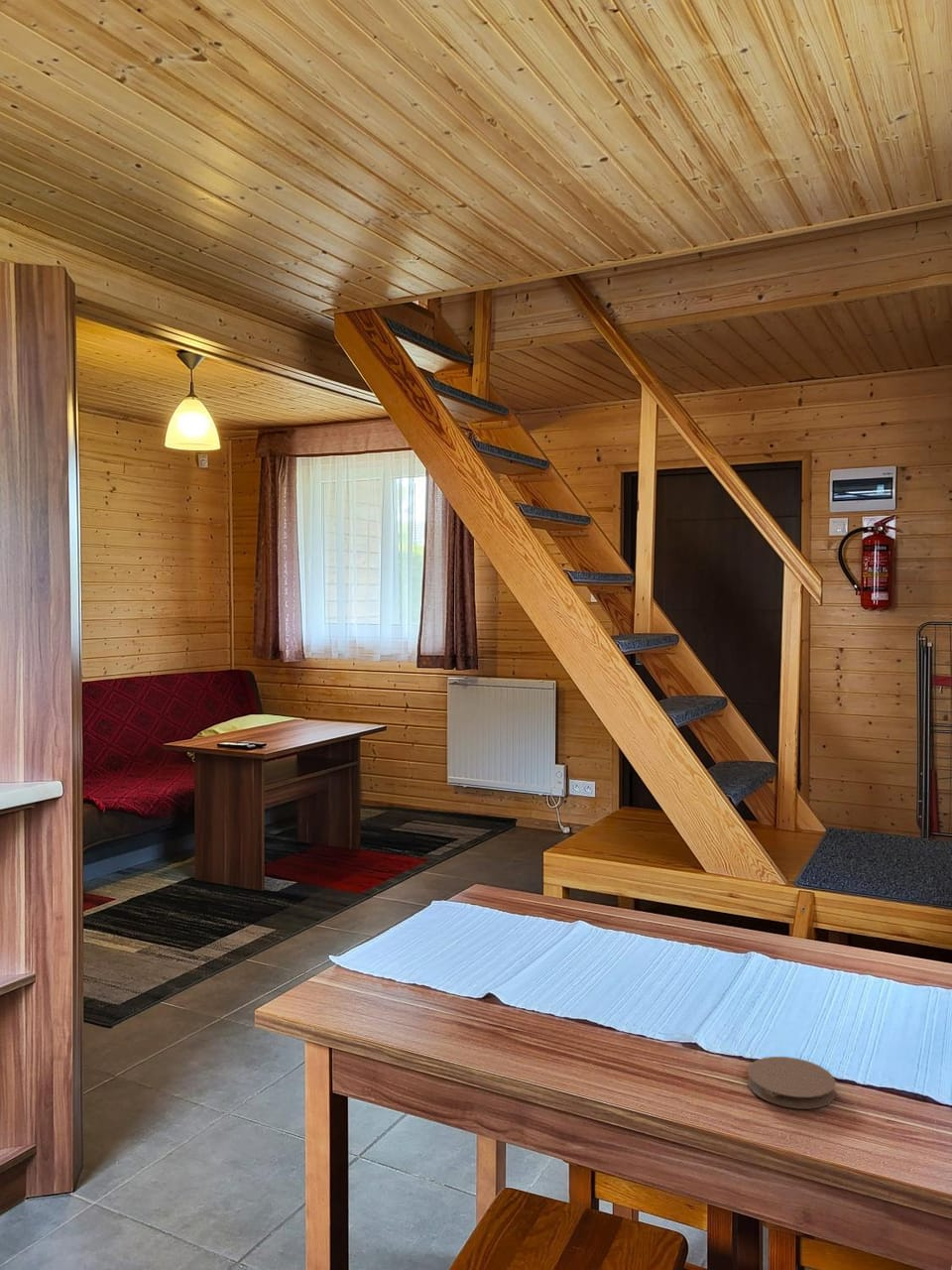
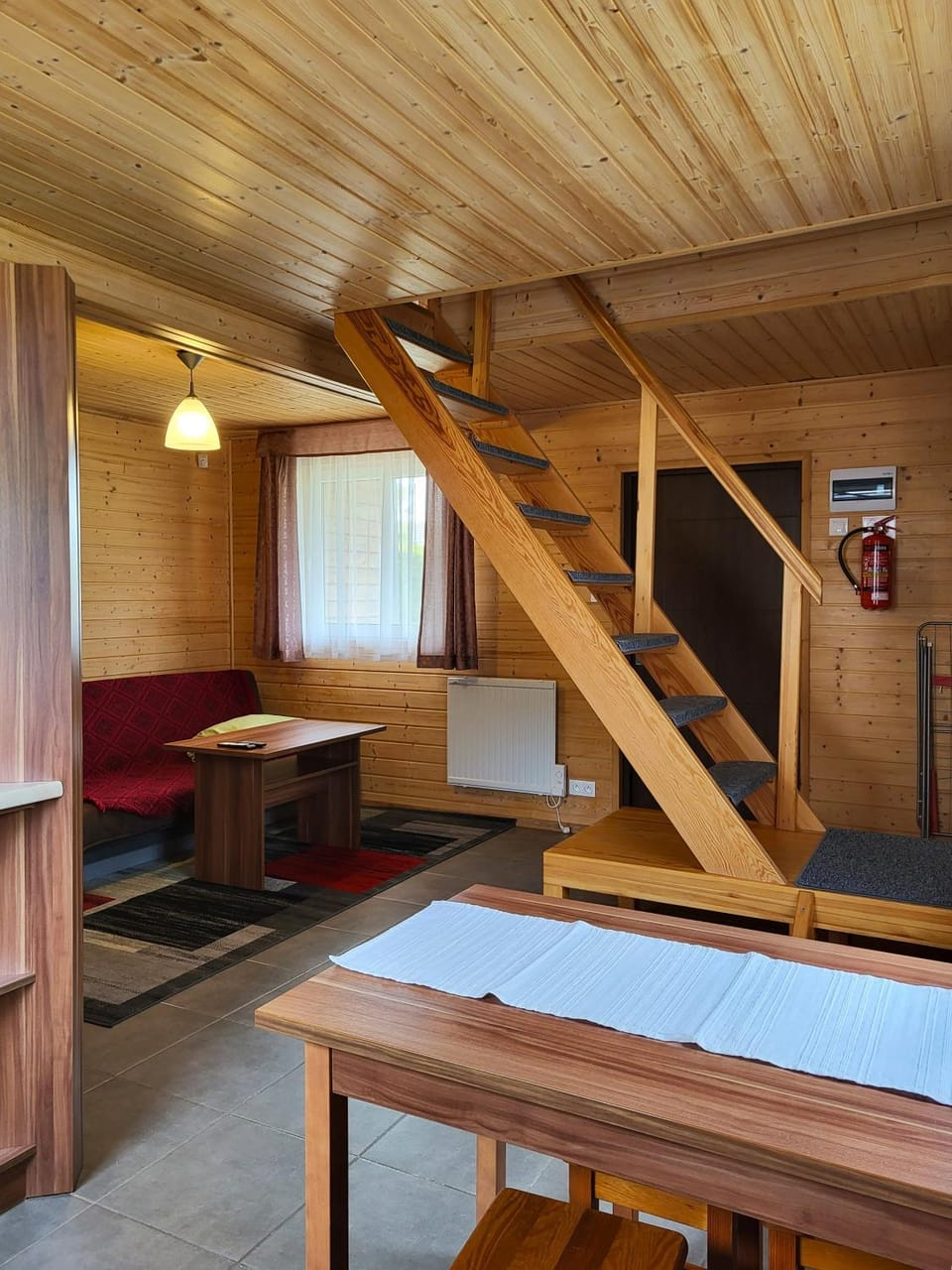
- coaster (790, 1081)
